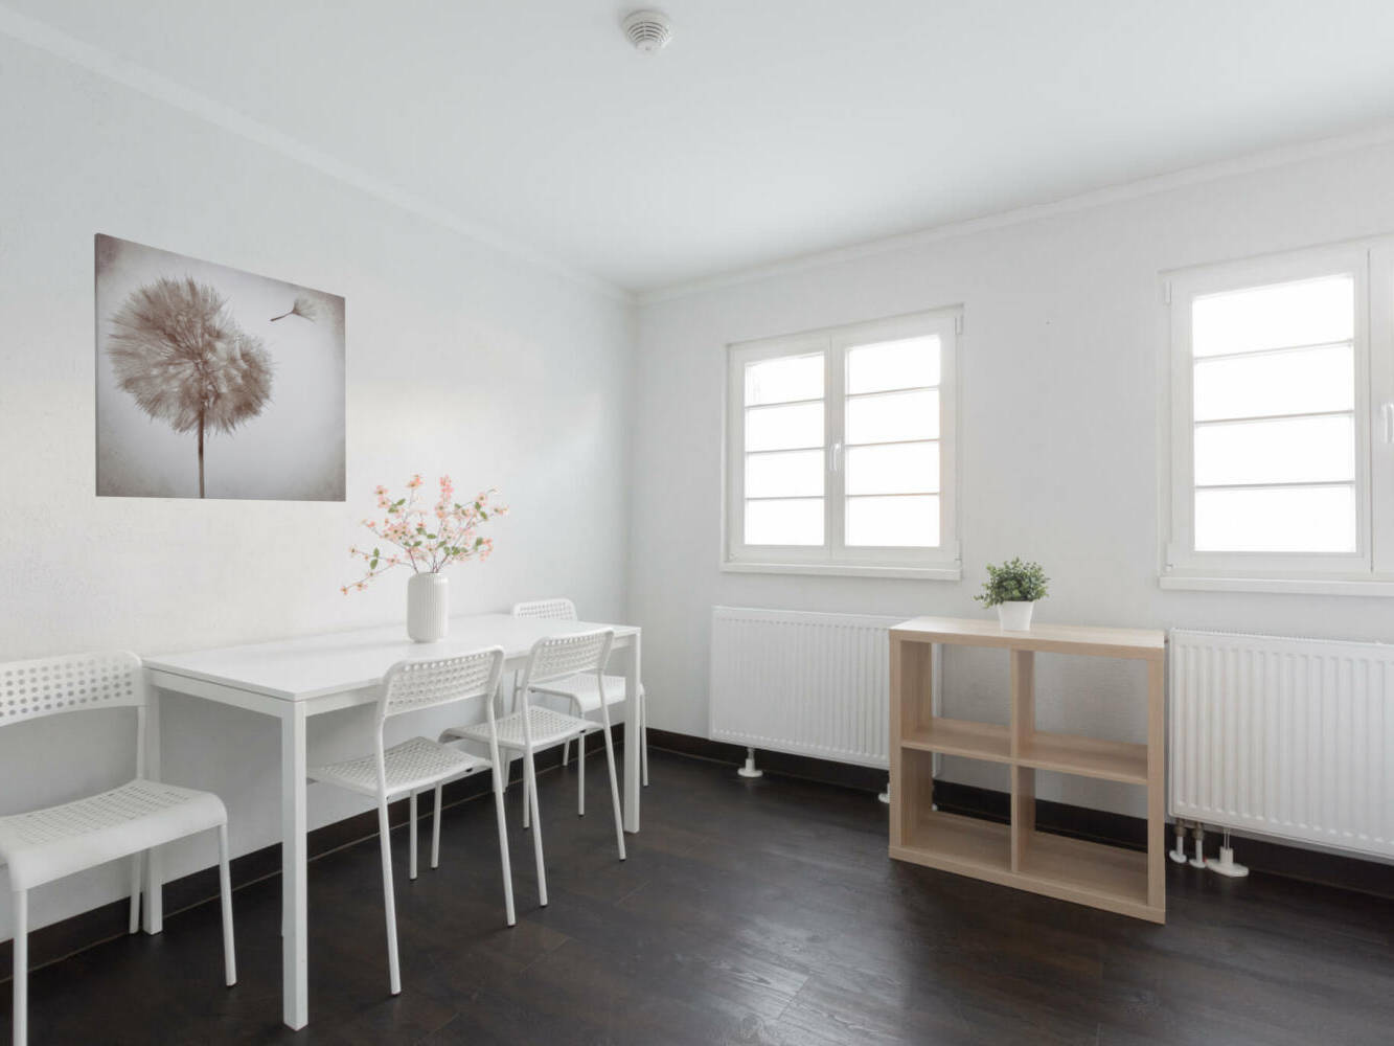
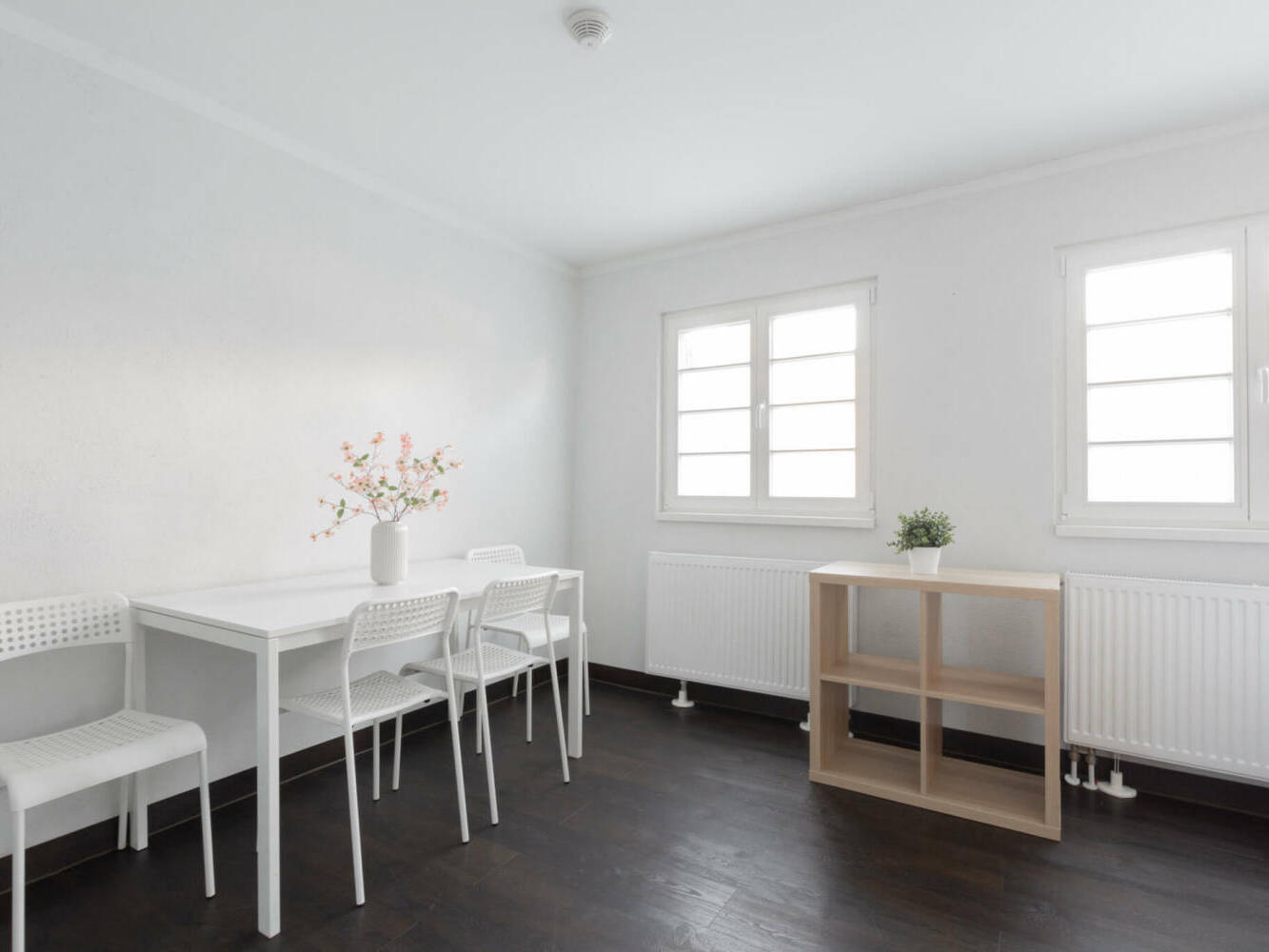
- wall art (235, 383)
